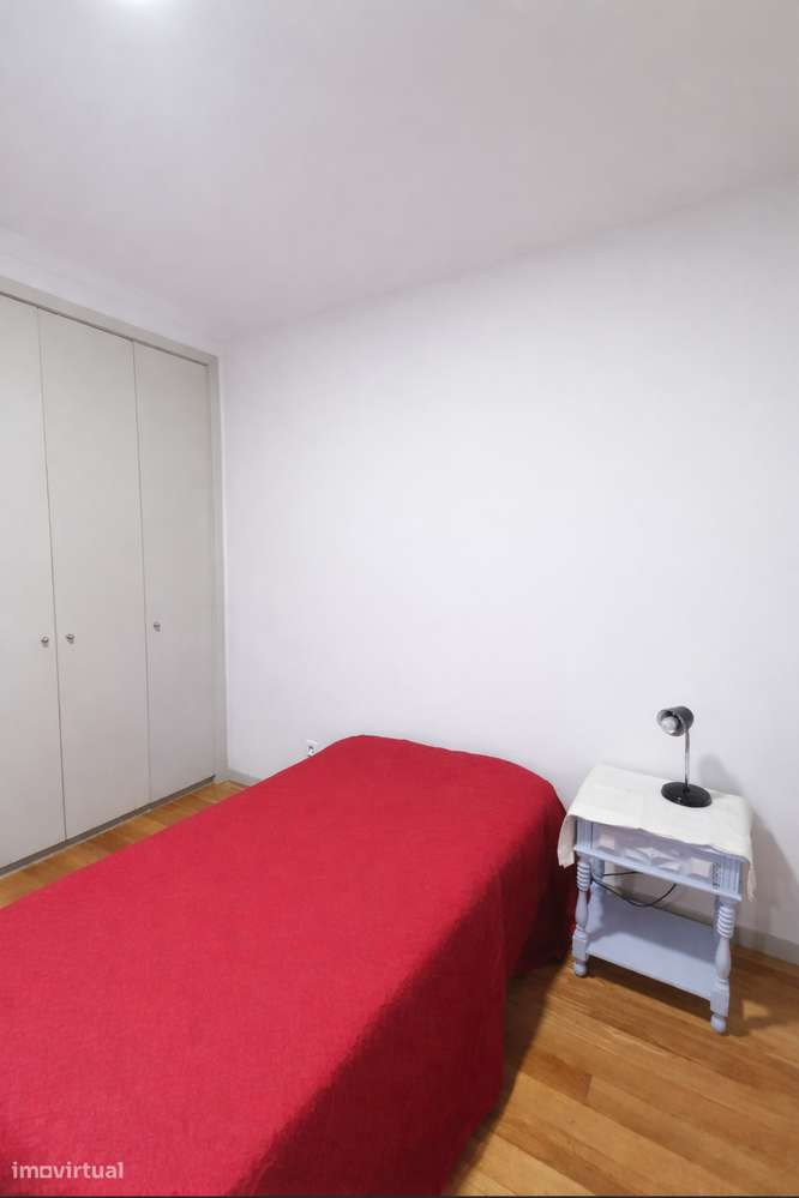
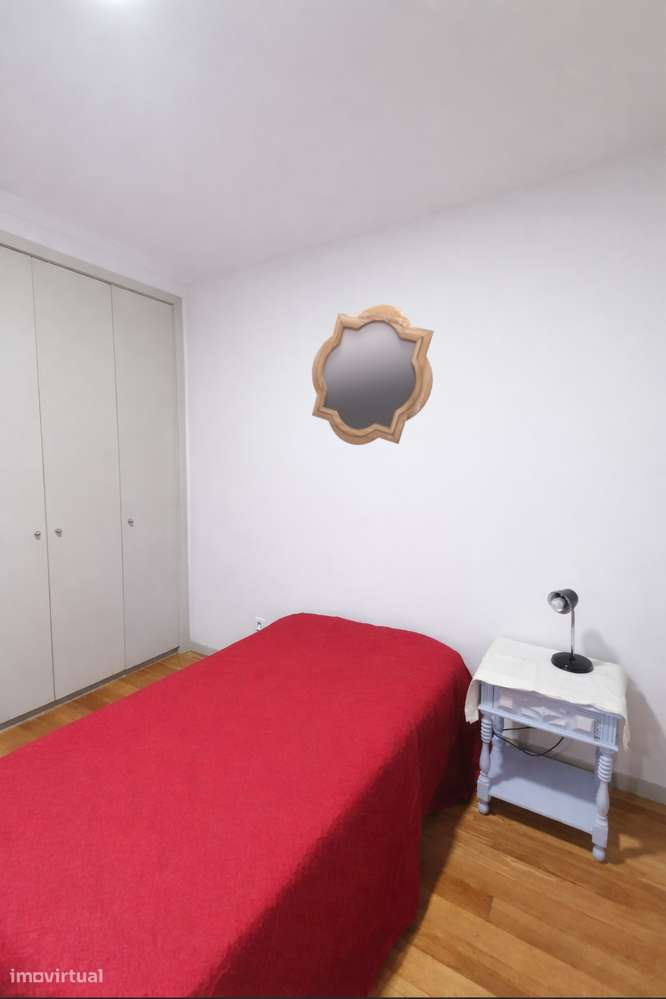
+ mirror (366, 376)
